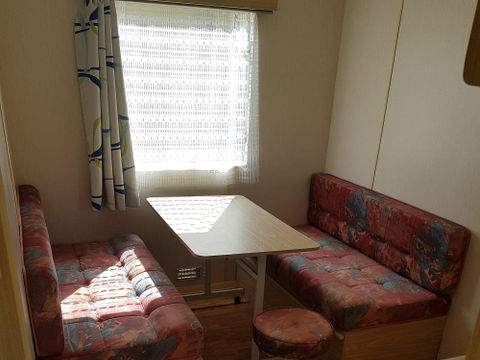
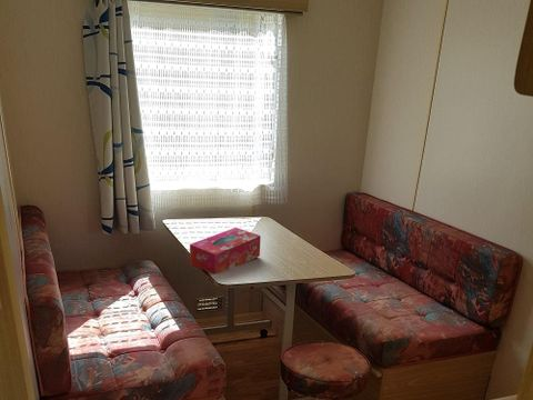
+ tissue box (225, 250)
